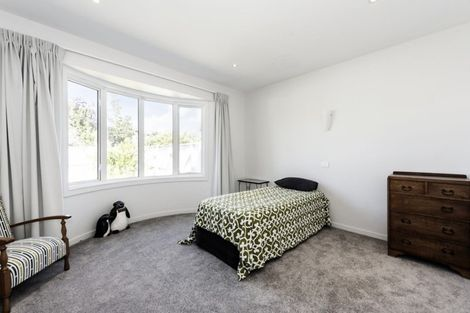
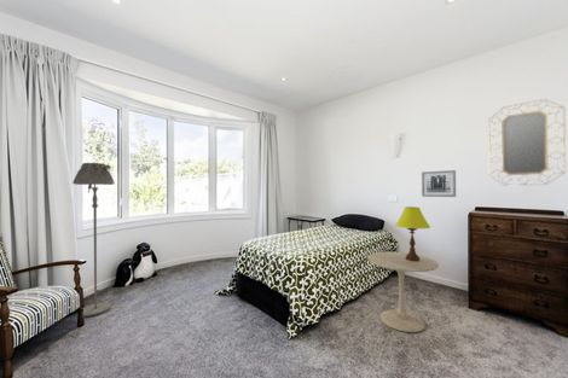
+ wall art (437, 184)
+ table lamp (412, 232)
+ floor lamp (94, 235)
+ side table (401, 290)
+ home mirror (523, 144)
